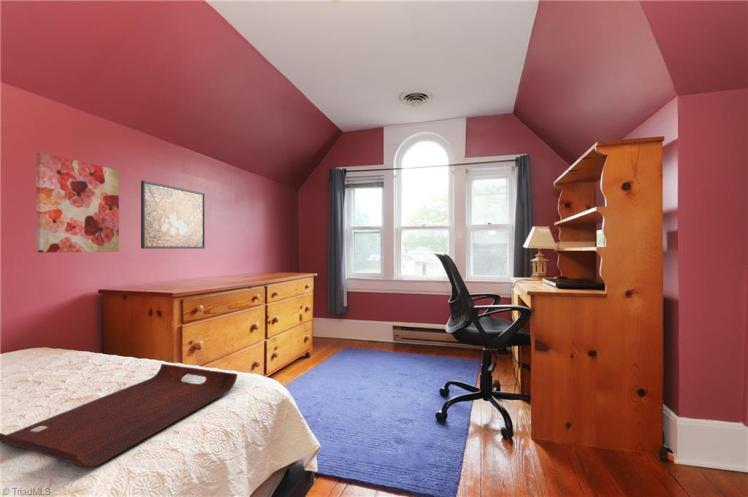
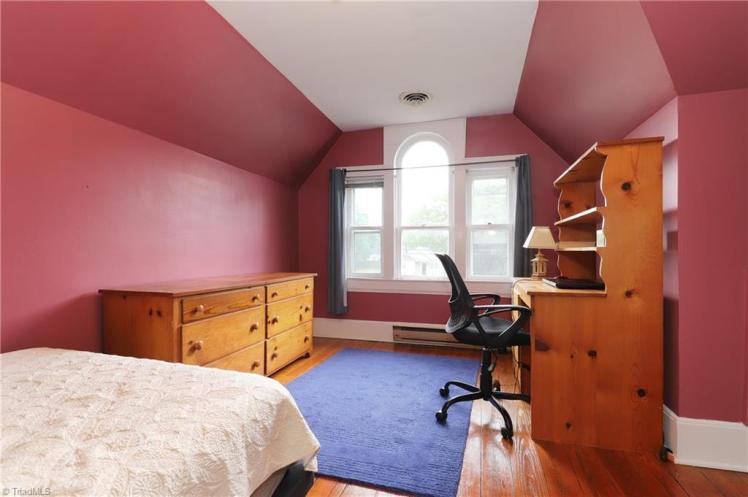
- serving tray (131, 404)
- wall art (81, 207)
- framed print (176, 218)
